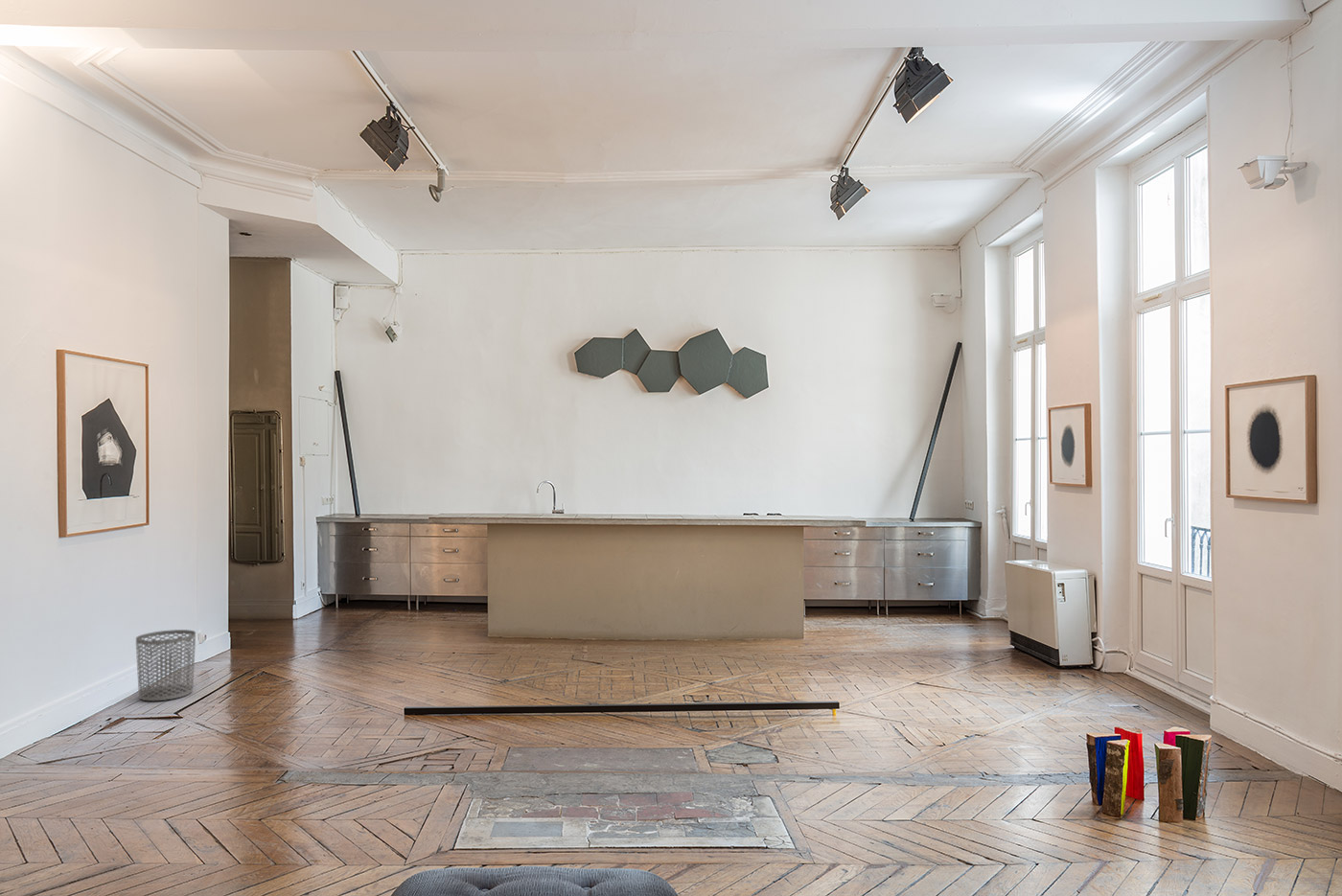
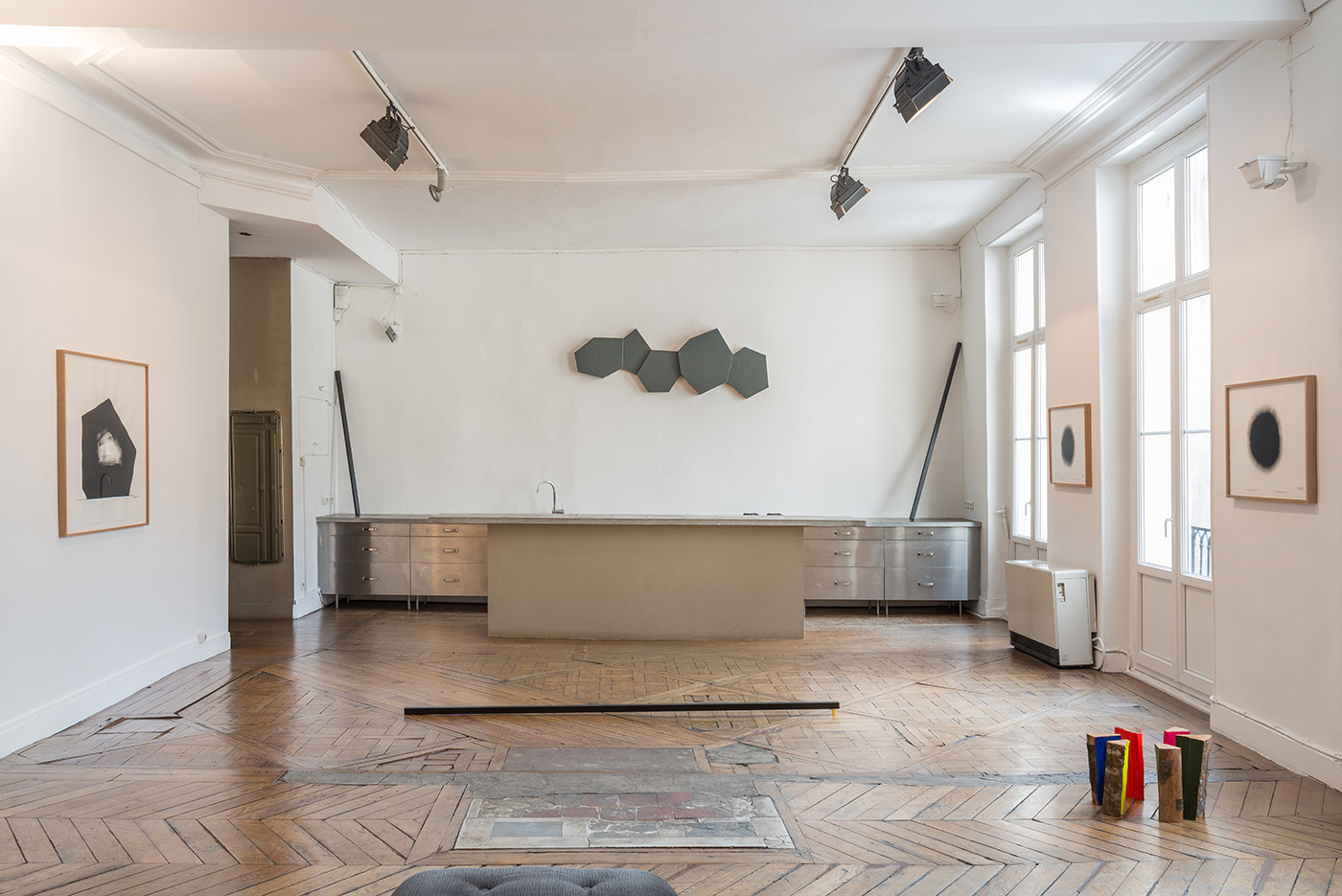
- waste bin (166, 665)
